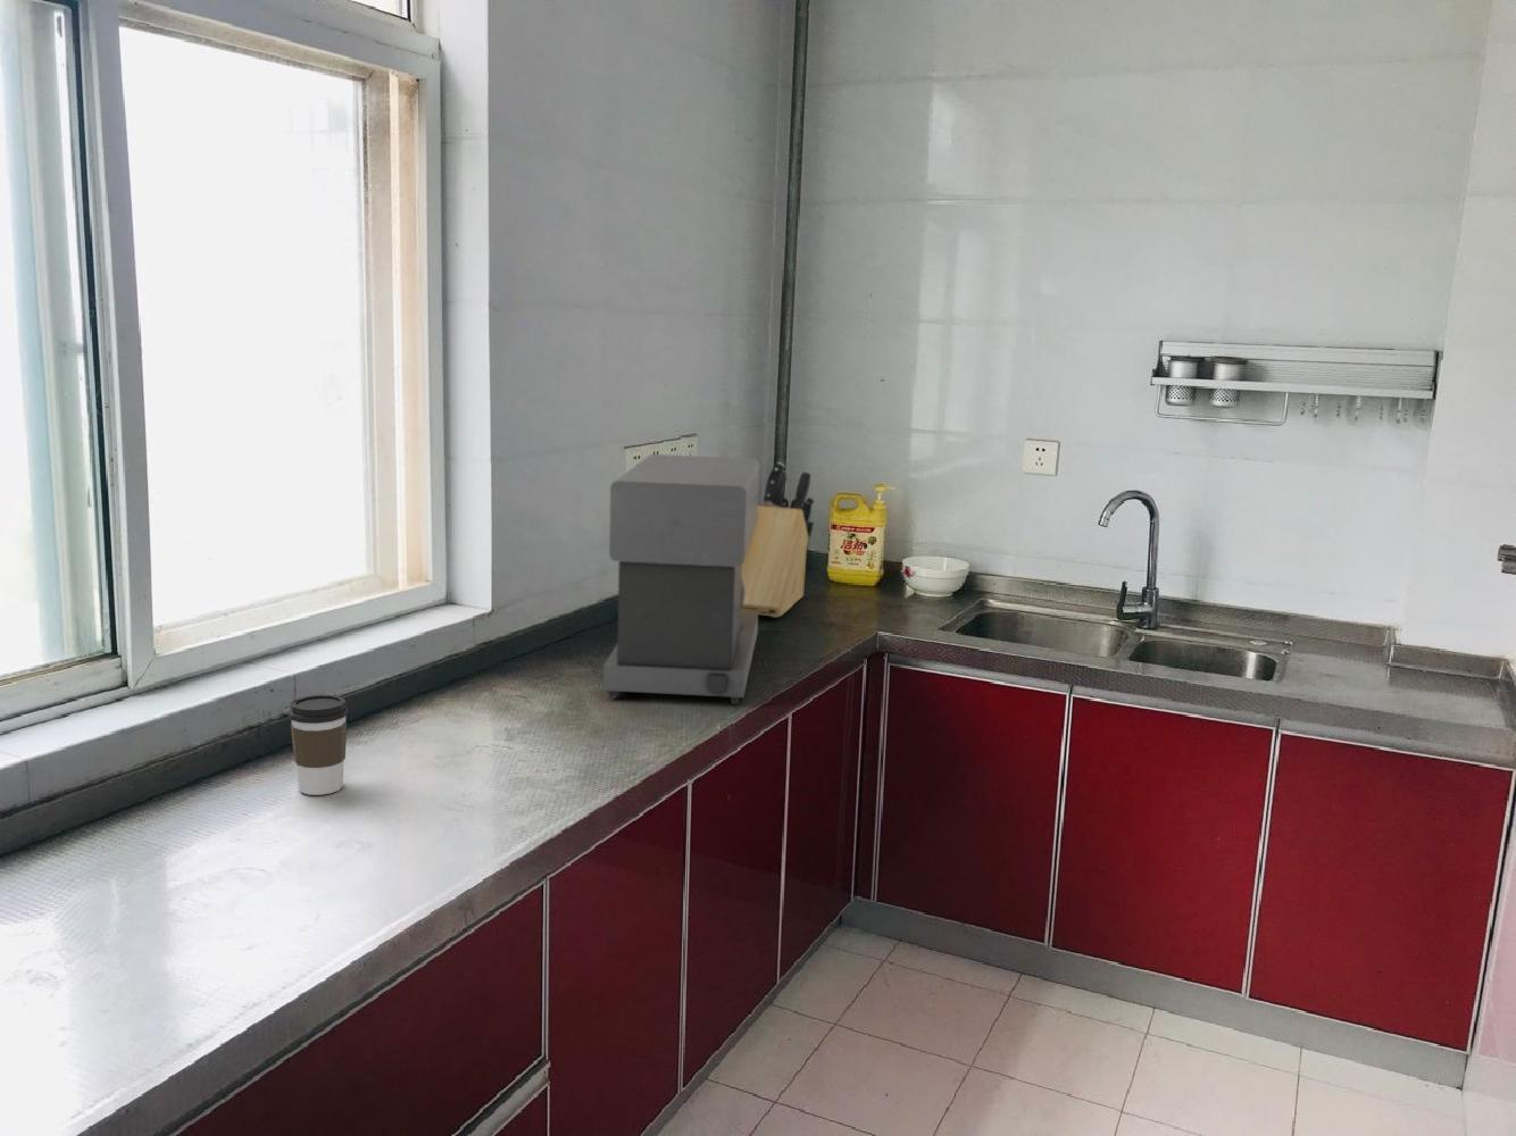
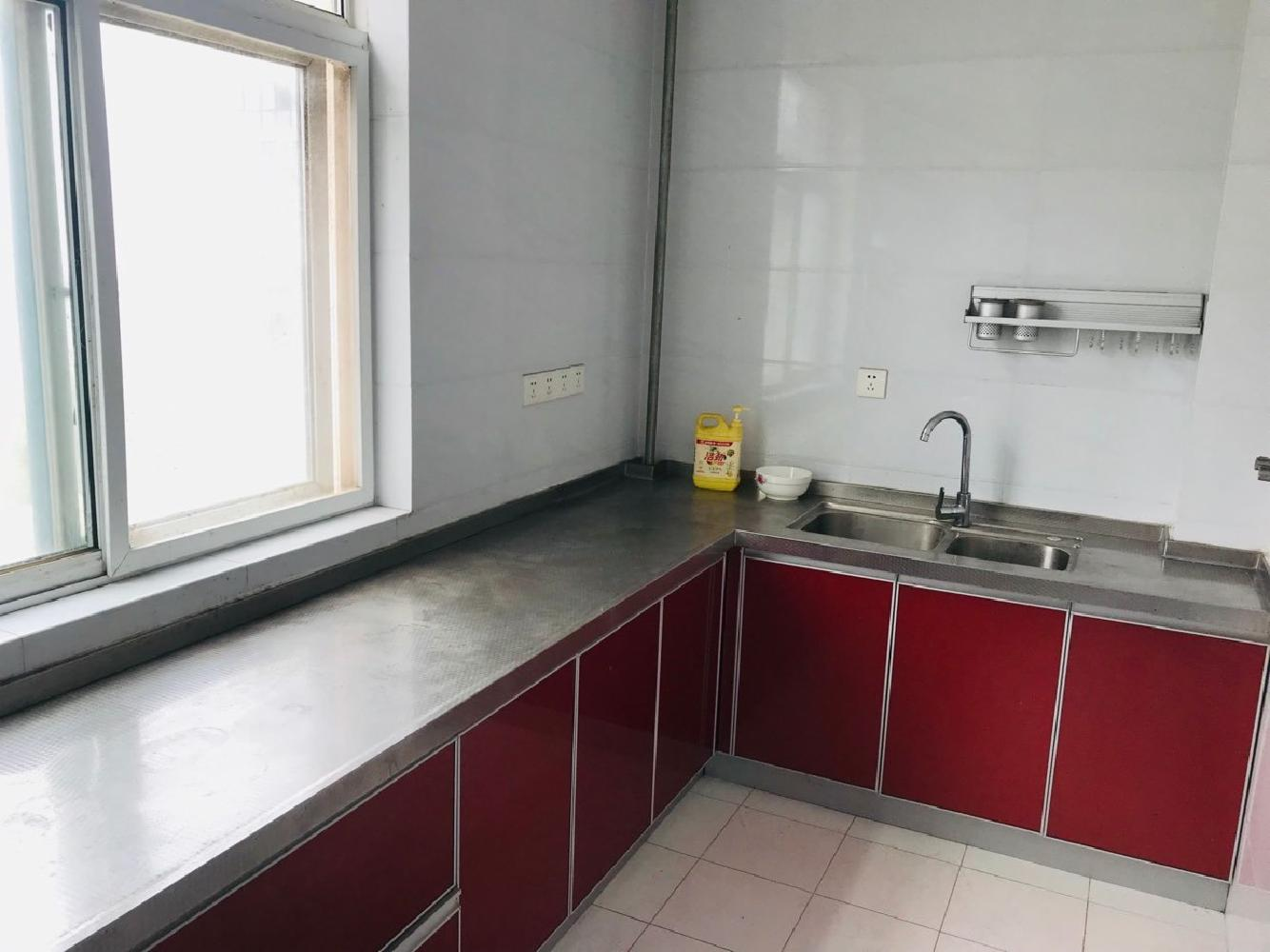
- coffee cup (320, 745)
- knife block (775, 535)
- coffee maker (689, 569)
